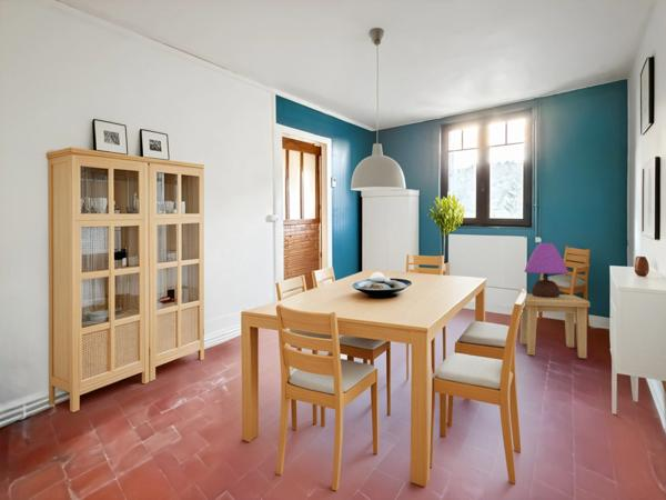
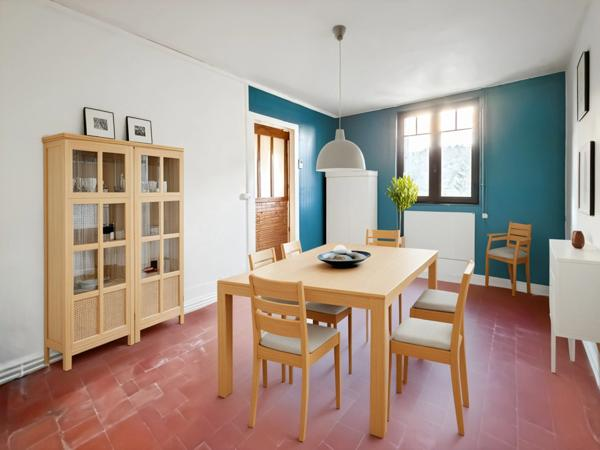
- table lamp (545, 269)
- side table (551, 311)
